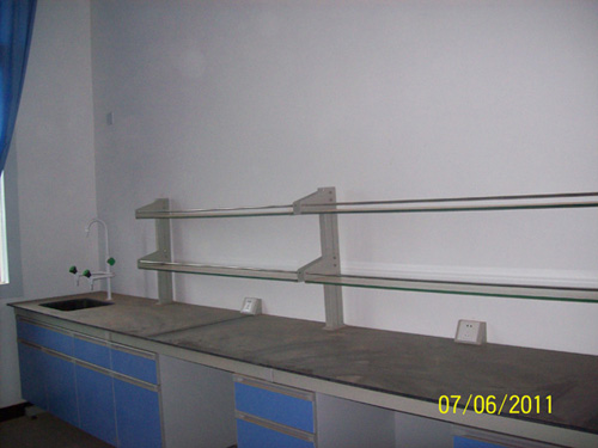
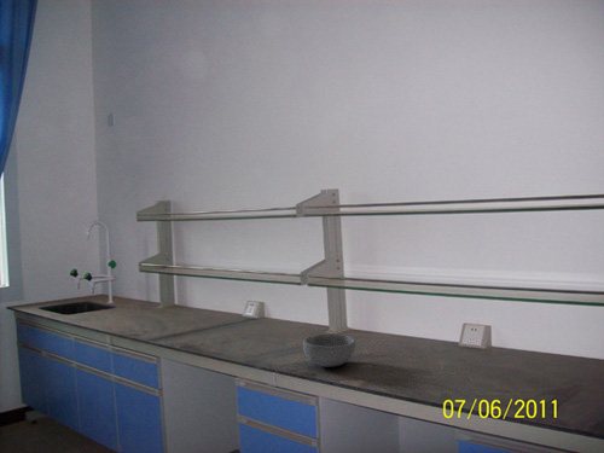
+ bowl (329, 352)
